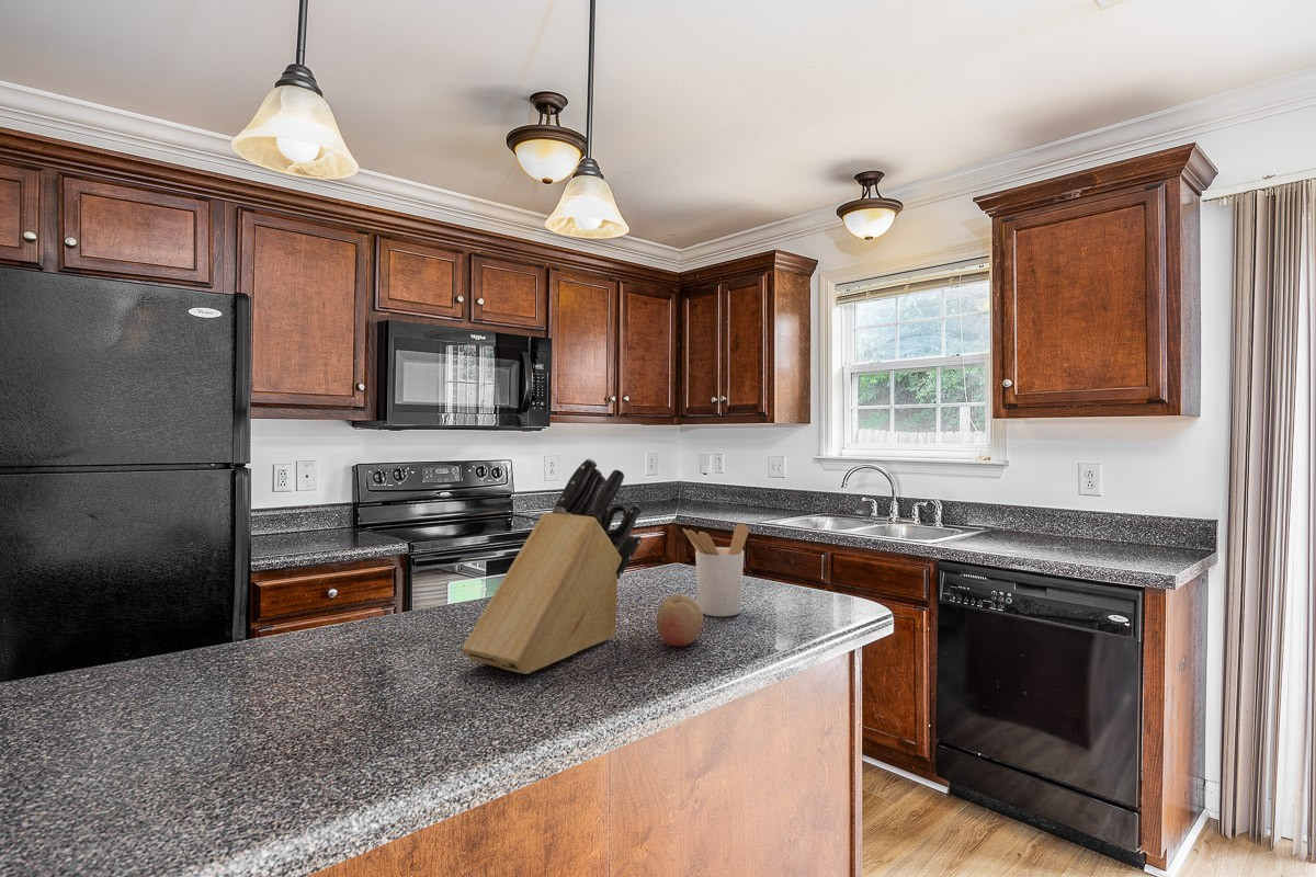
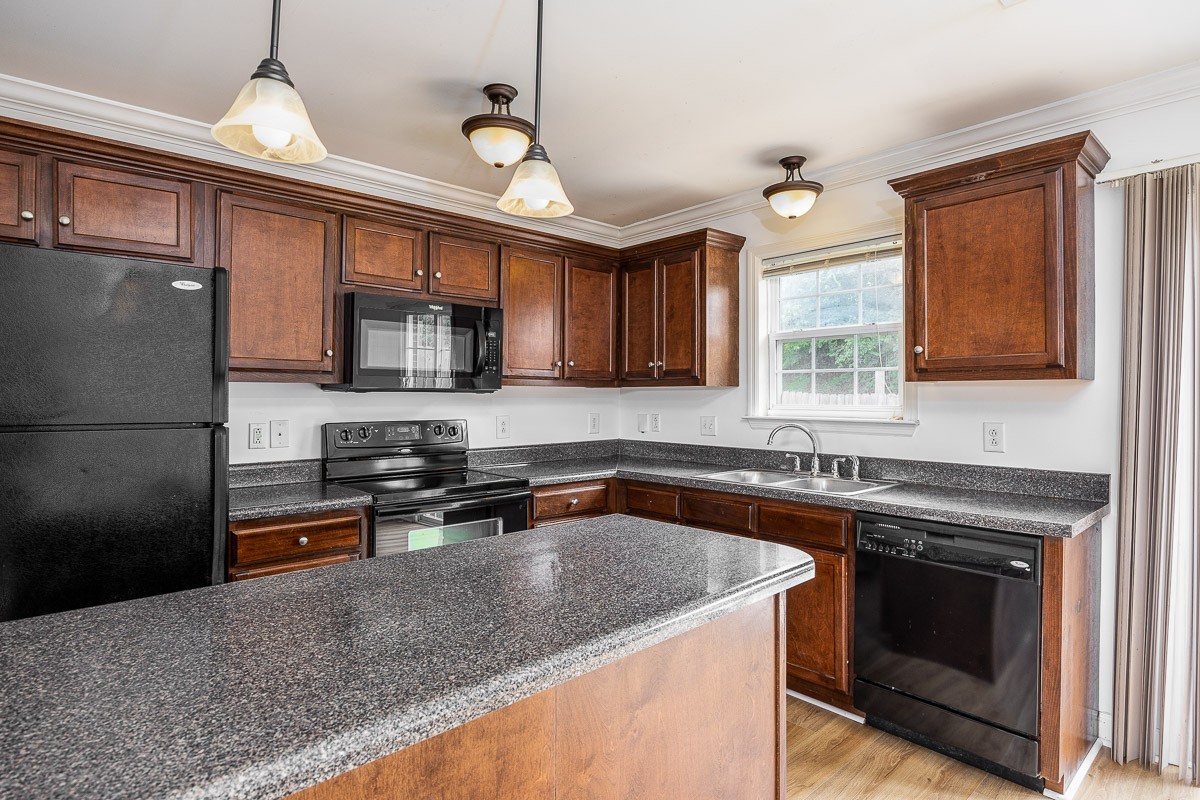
- utensil holder (712, 568)
- fruit (679, 619)
- knife block (563, 553)
